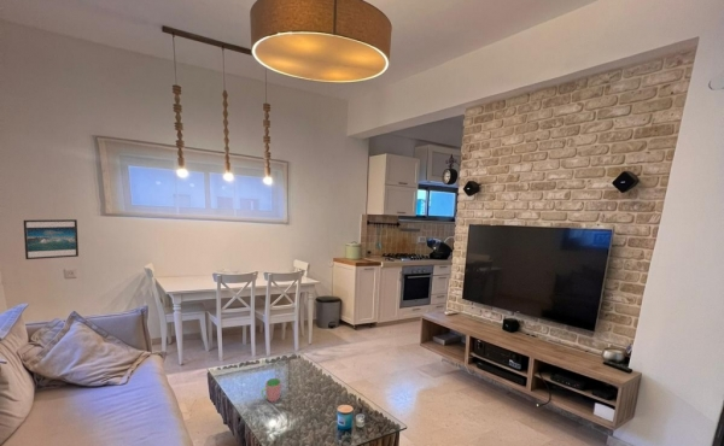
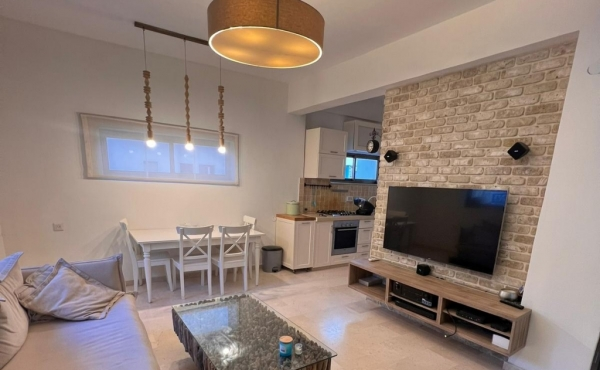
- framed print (52, 239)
- cup (270, 391)
